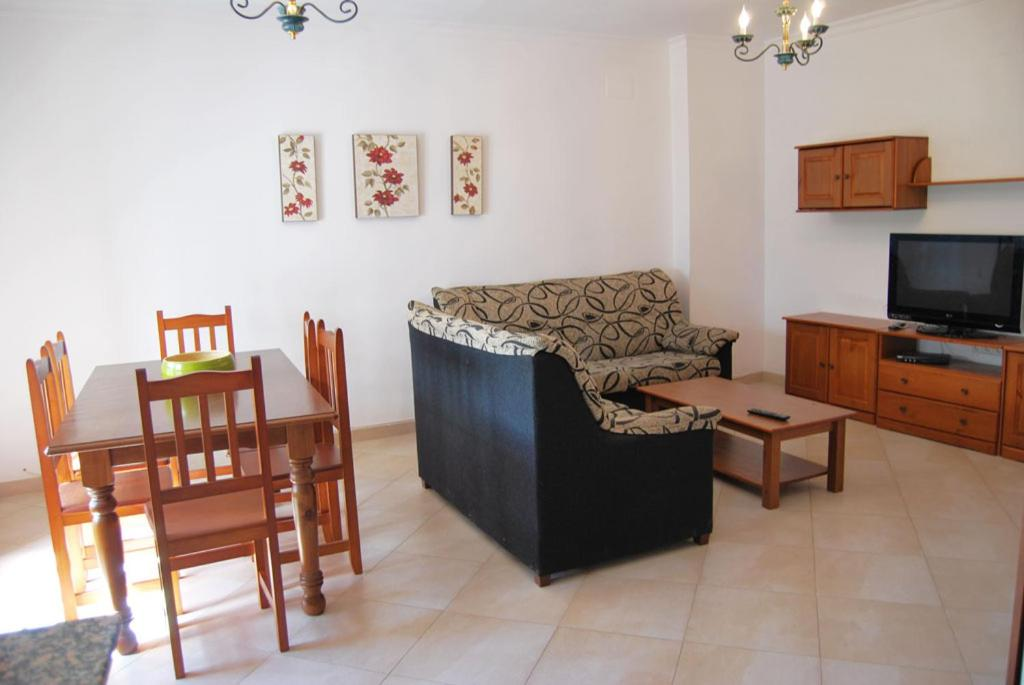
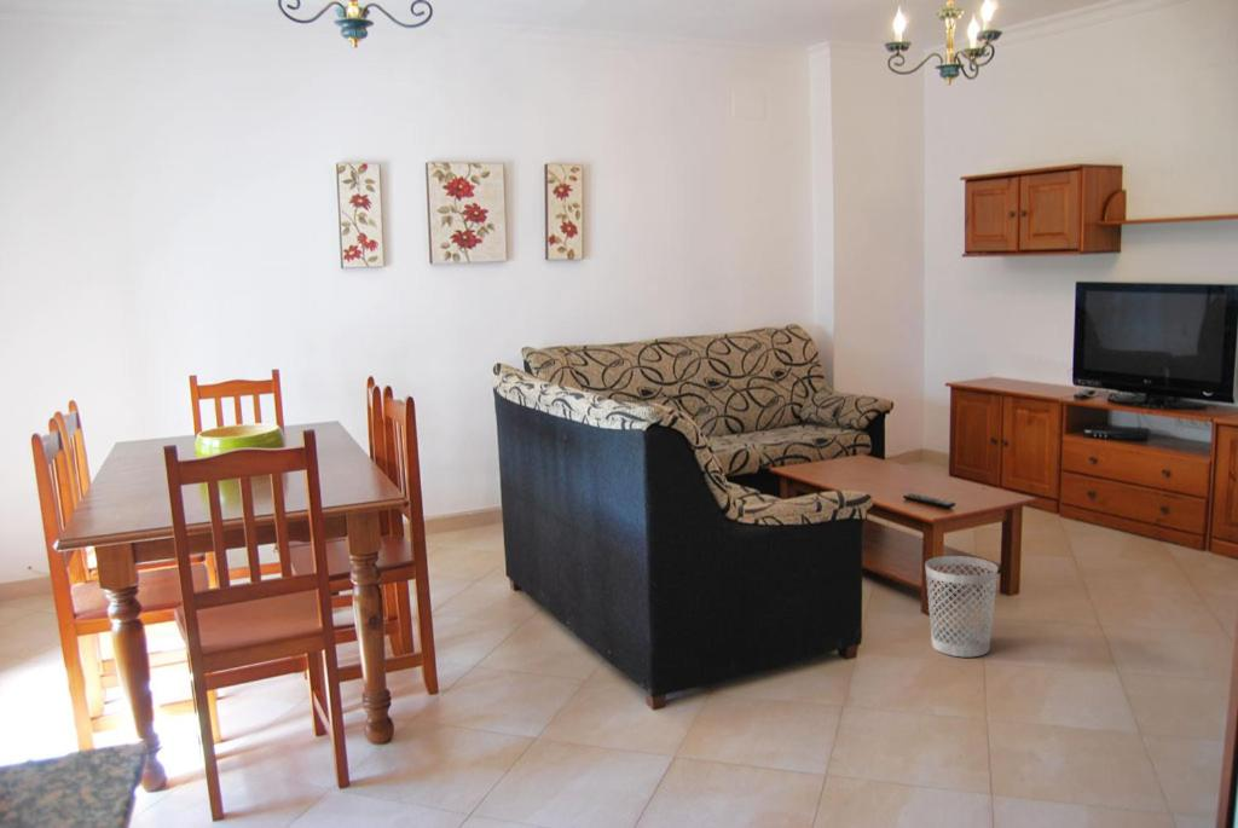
+ wastebasket (960, 606)
